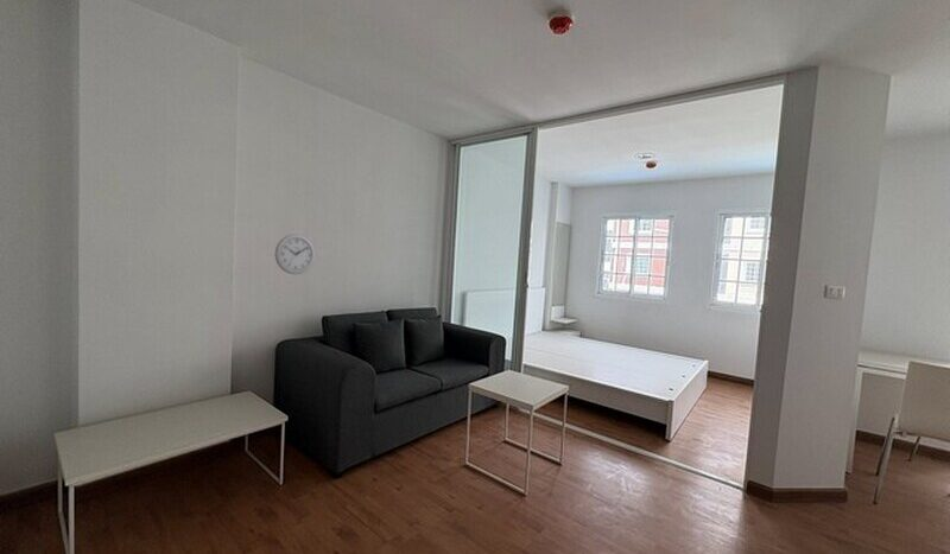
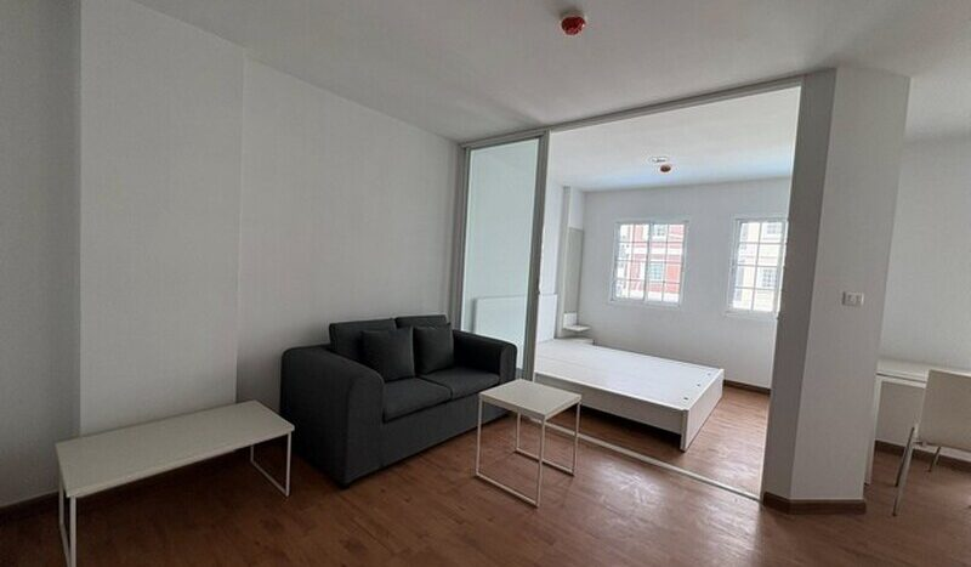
- wall clock (296, 254)
